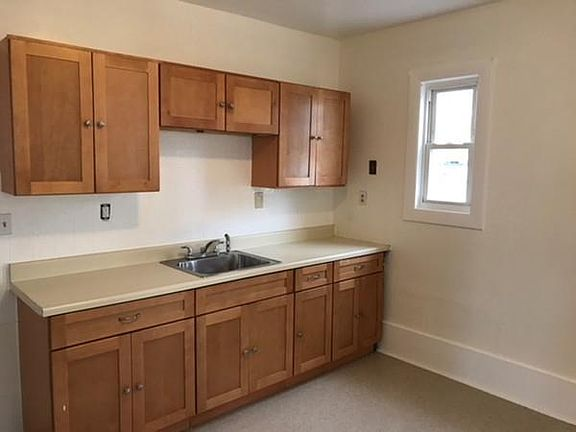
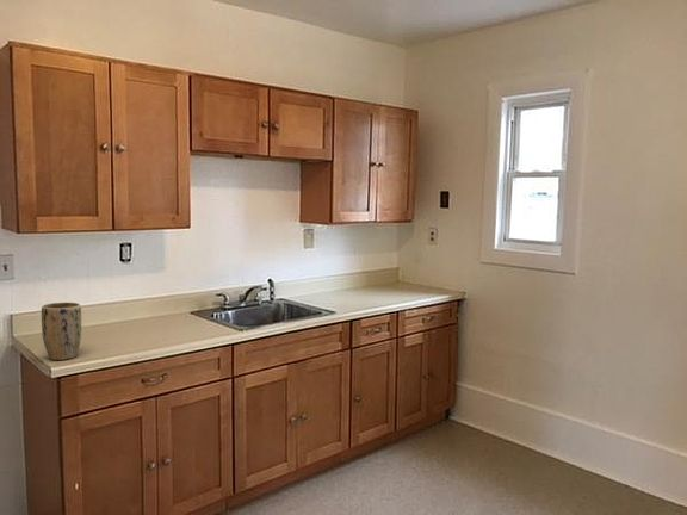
+ plant pot (61, 330)
